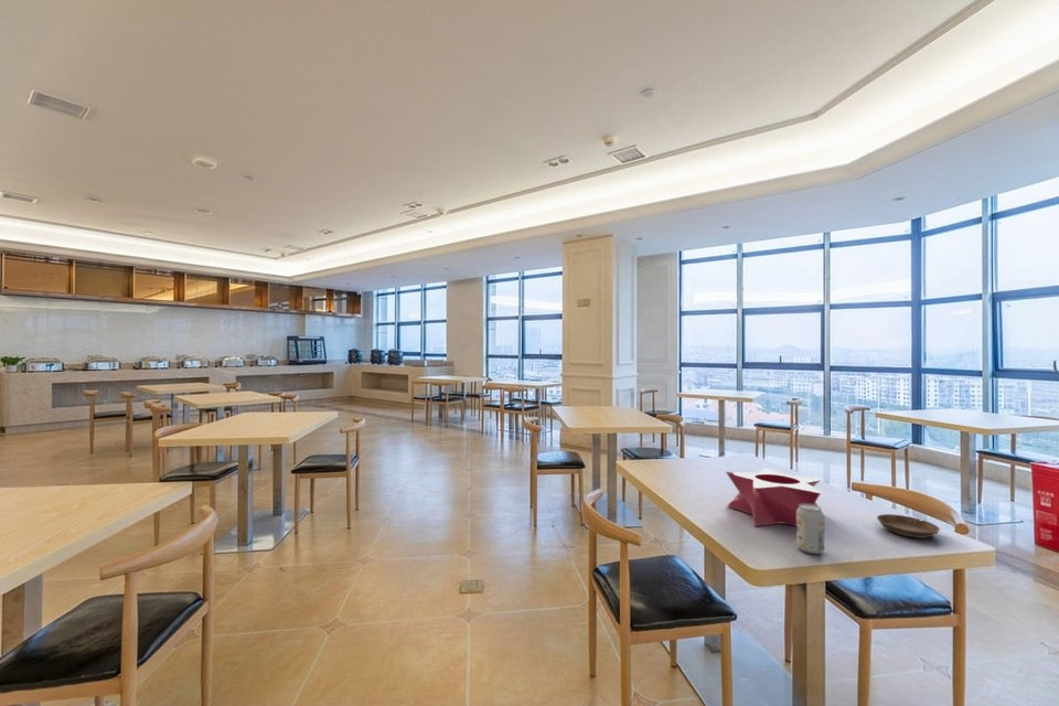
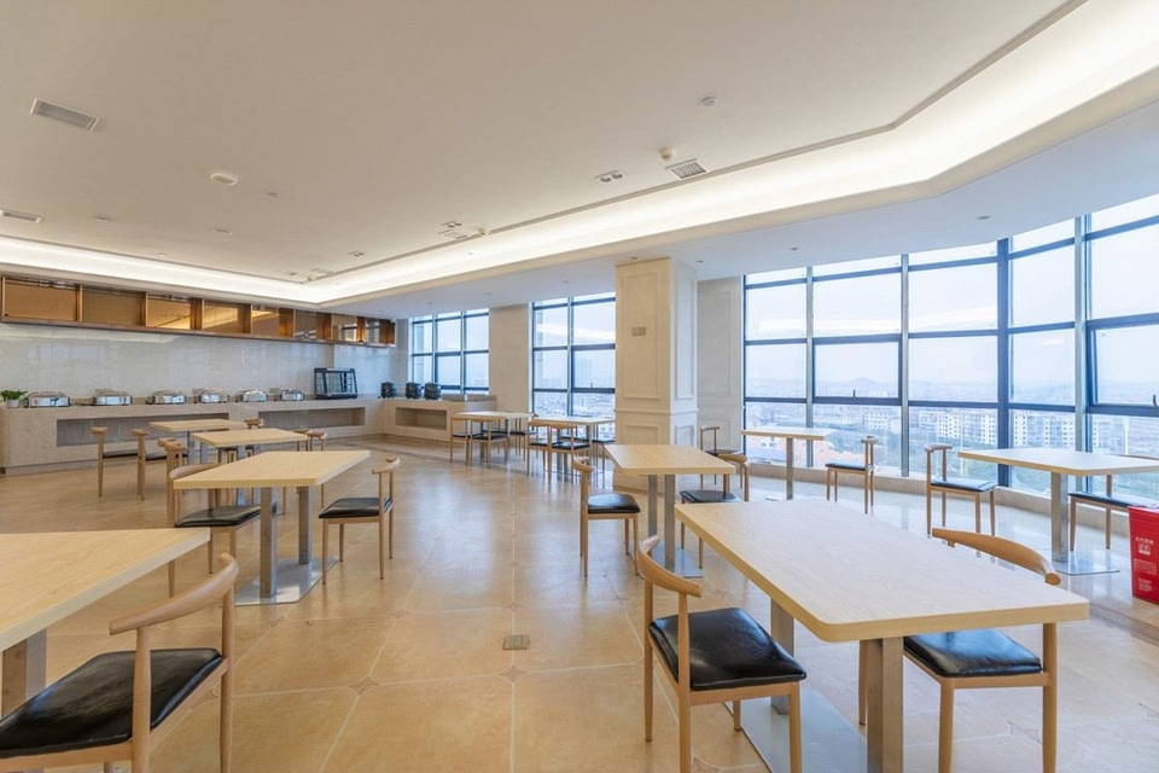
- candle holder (771, 495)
- saucer (907, 526)
- beverage can (810, 528)
